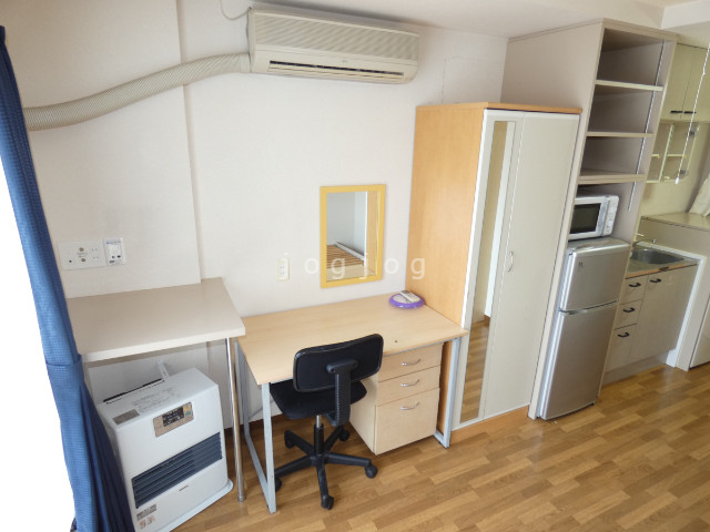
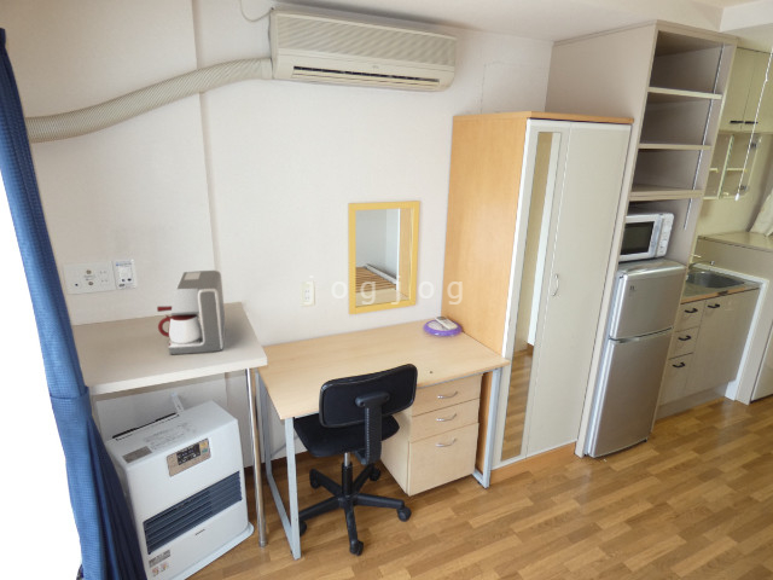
+ coffee maker (197, 309)
